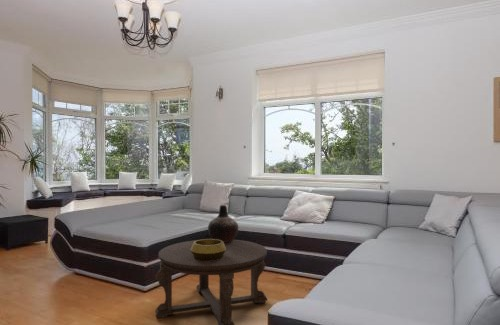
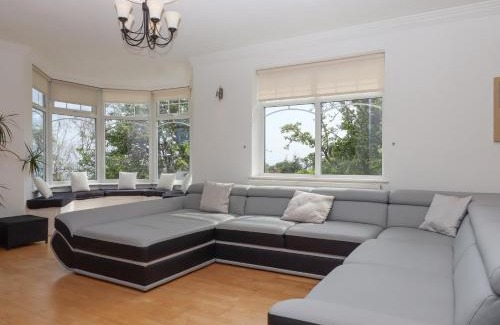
- vase (223, 223)
- decorative bowl (208, 249)
- coffee table (213, 274)
